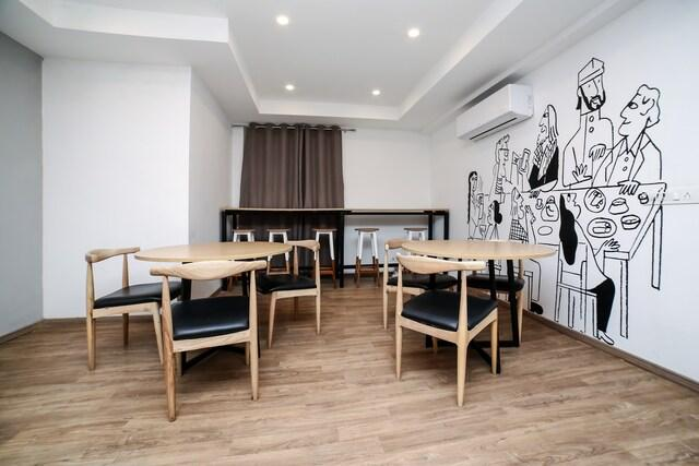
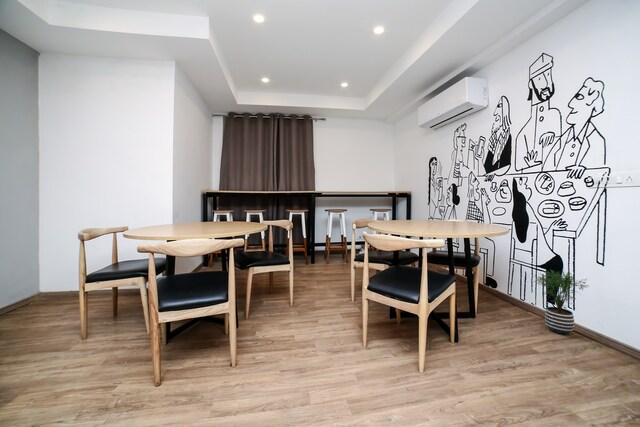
+ potted plant (557, 300)
